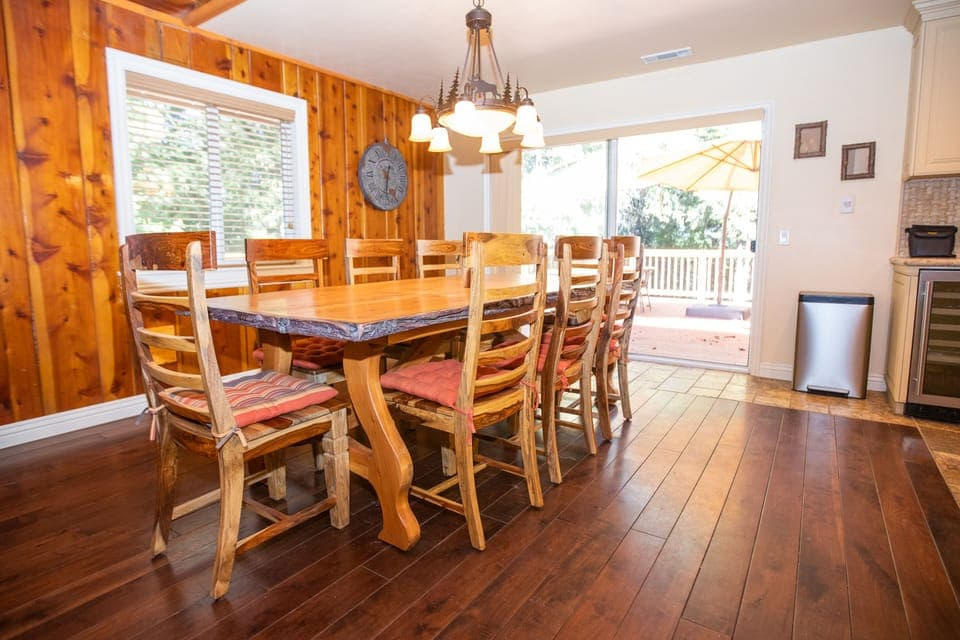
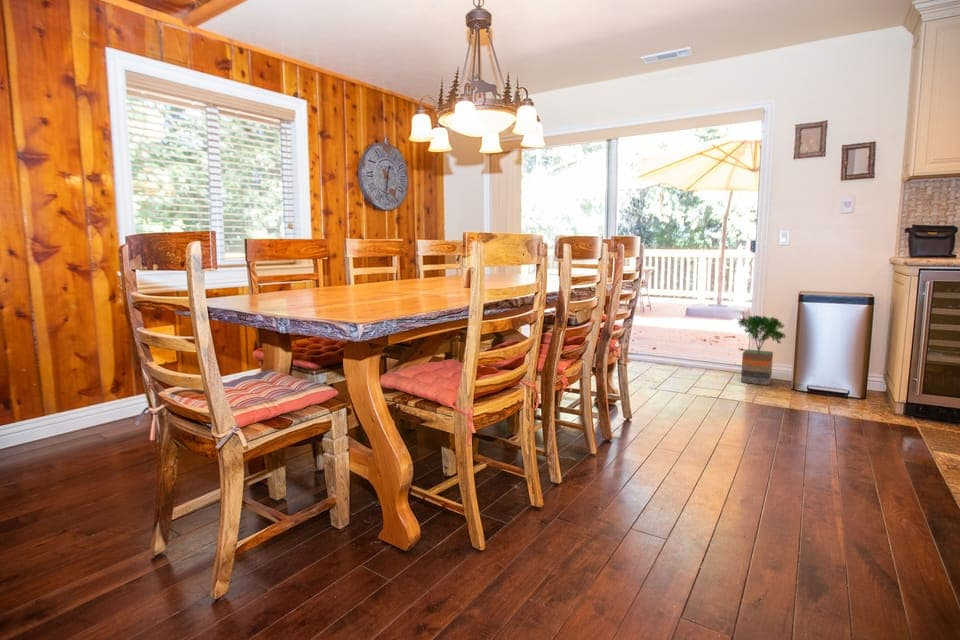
+ potted tree (759, 348)
